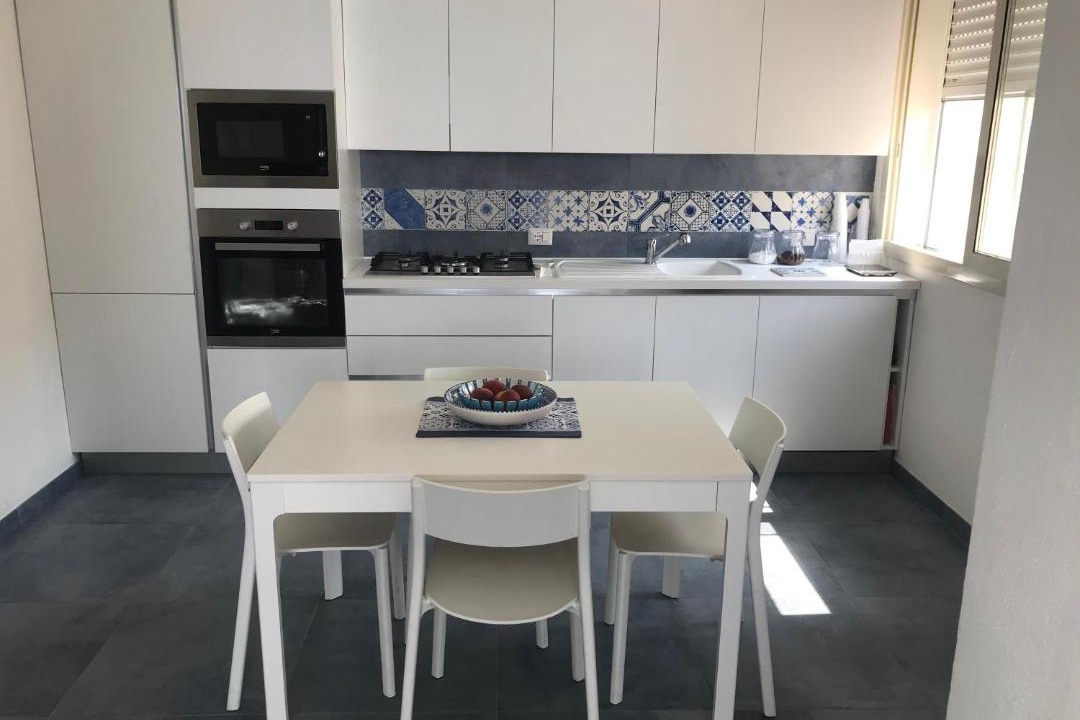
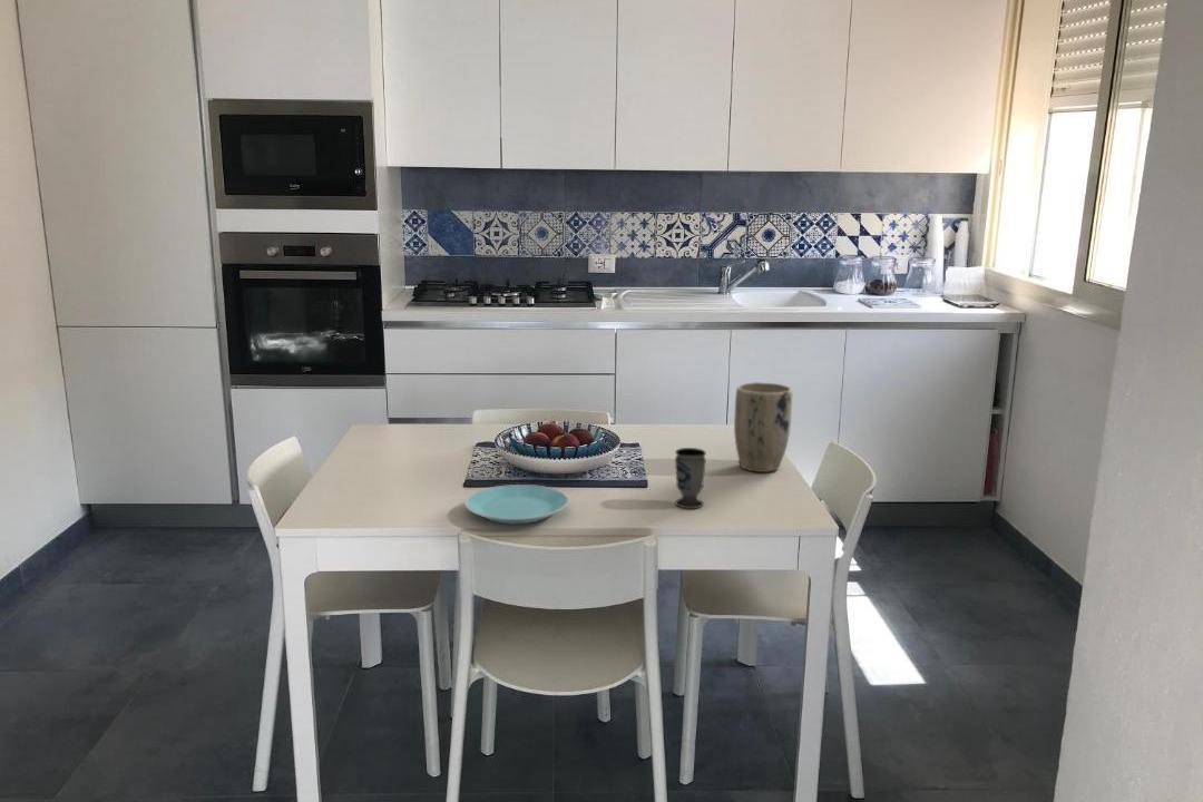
+ plant pot (762, 427)
+ cup (689, 478)
+ plate (517, 506)
